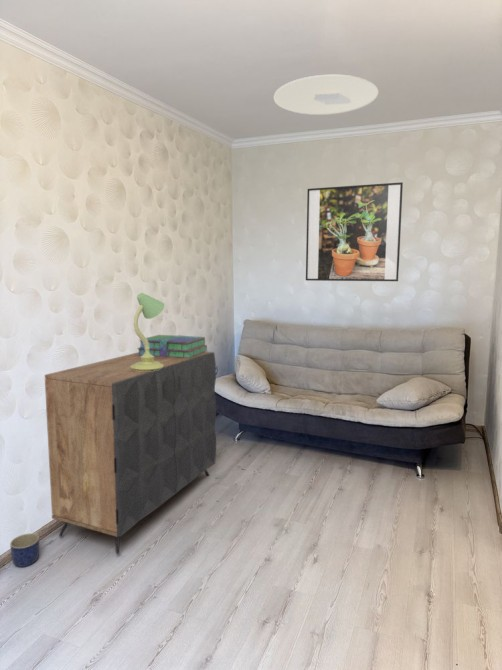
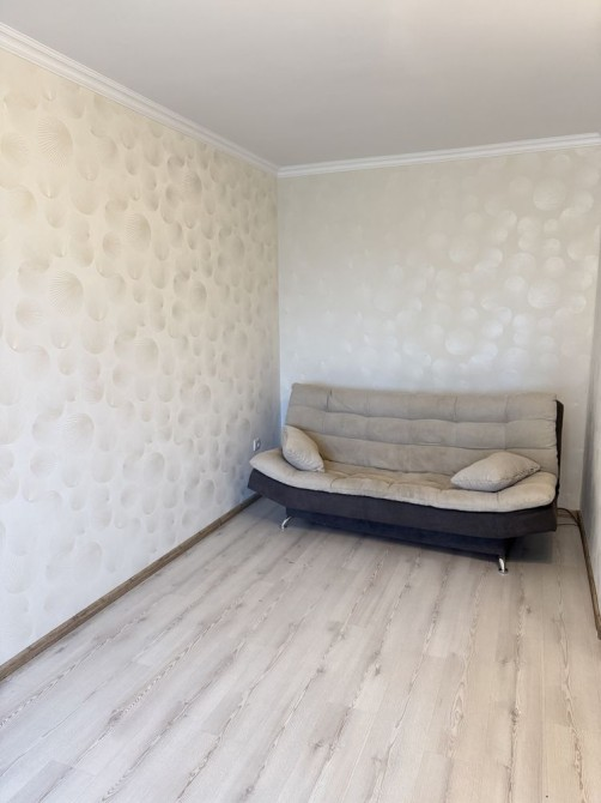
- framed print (351, 233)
- dresser (143, 434)
- planter (25, 551)
- table lamp (143, 335)
- ceiling light (325, 91)
- stack of books (173, 345)
